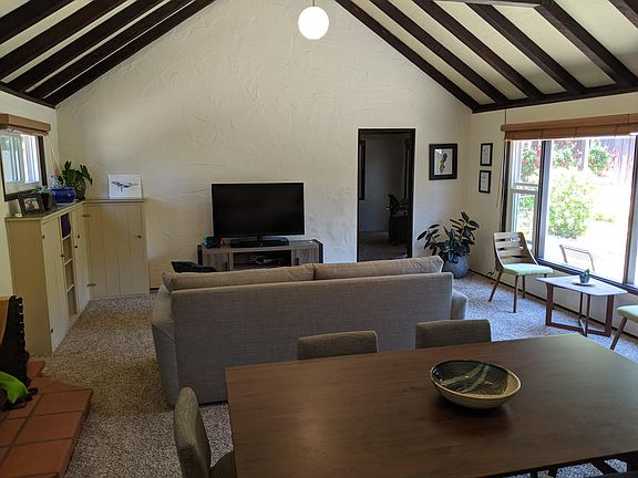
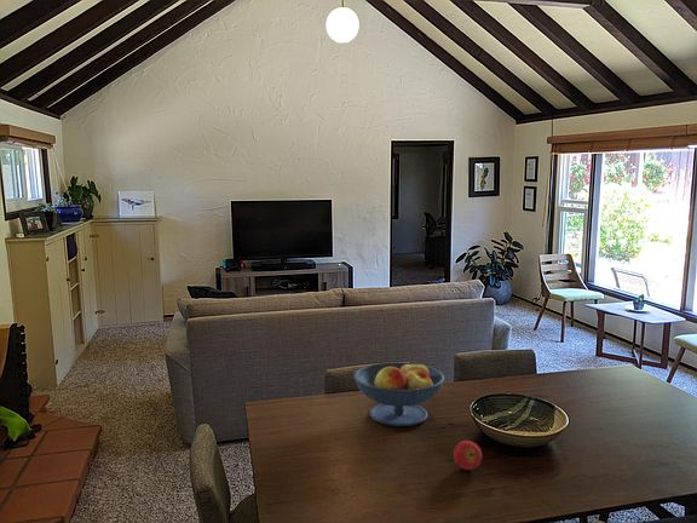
+ fruit (467, 455)
+ fruit bowl (398, 387)
